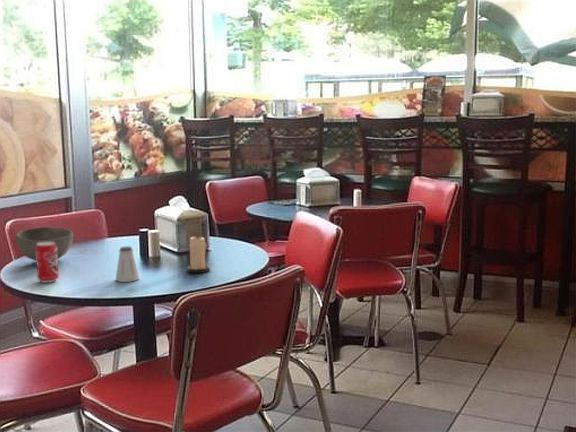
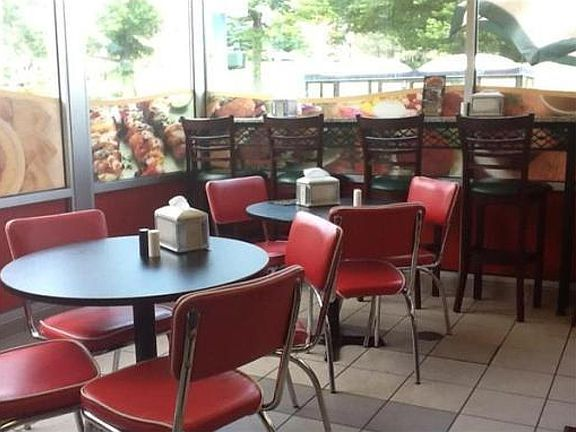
- candle (197, 252)
- bowl (45, 241)
- beverage can (47, 262)
- saltshaker (126, 263)
